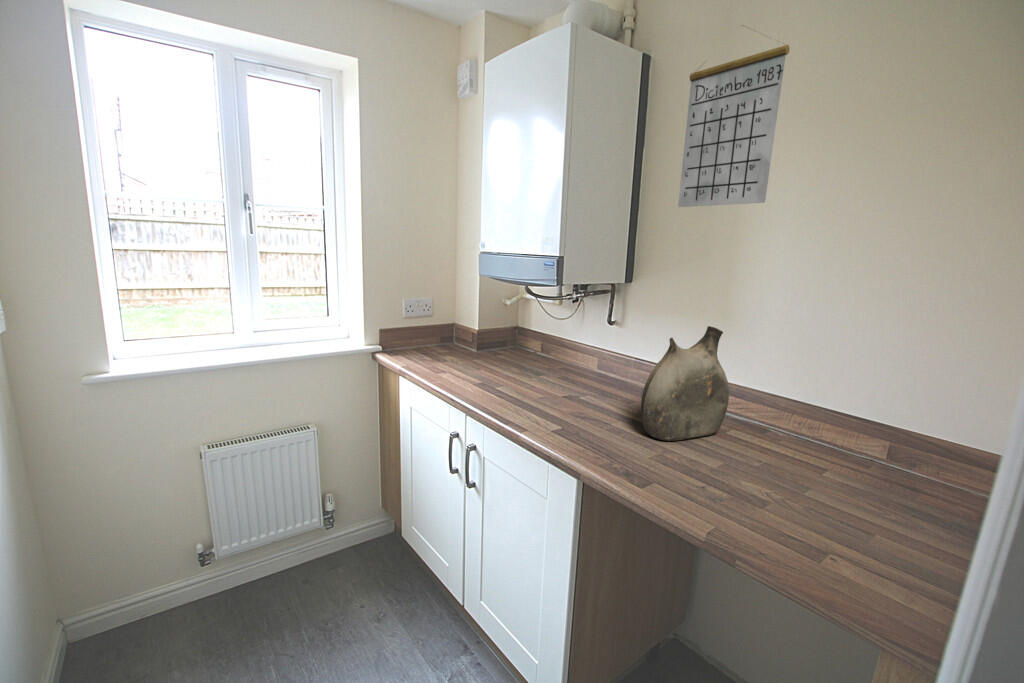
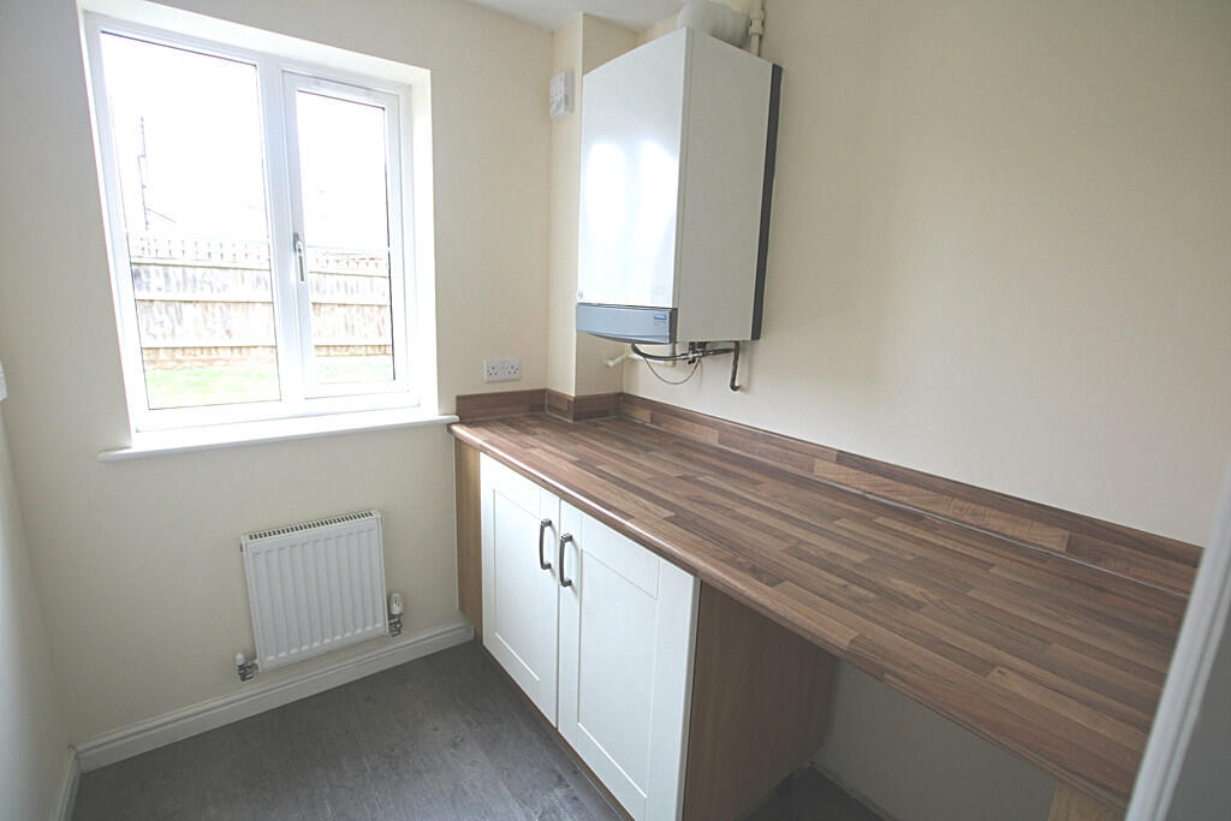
- calendar (729, 117)
- ceramic jug (687, 380)
